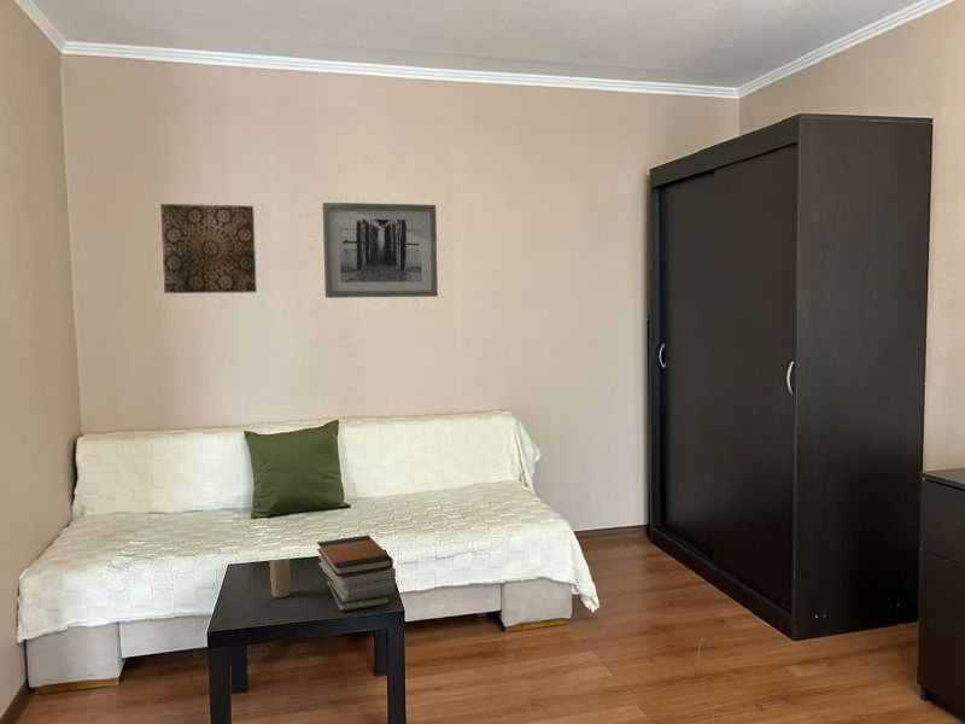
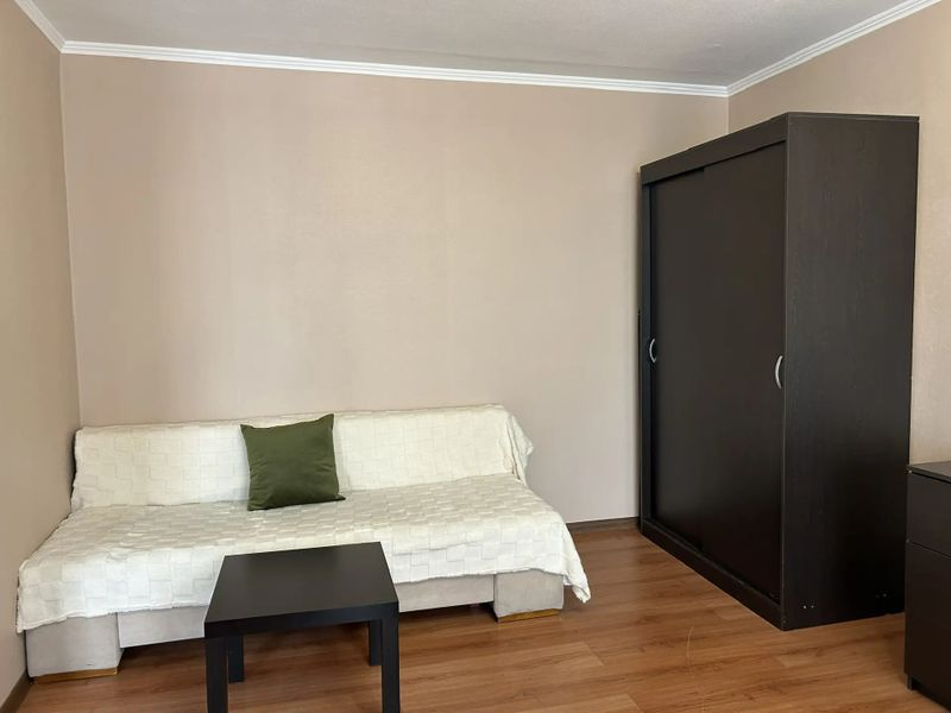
- wall art (381, 250)
- book stack (355, 571)
- candle (280, 576)
- wall art (209, 249)
